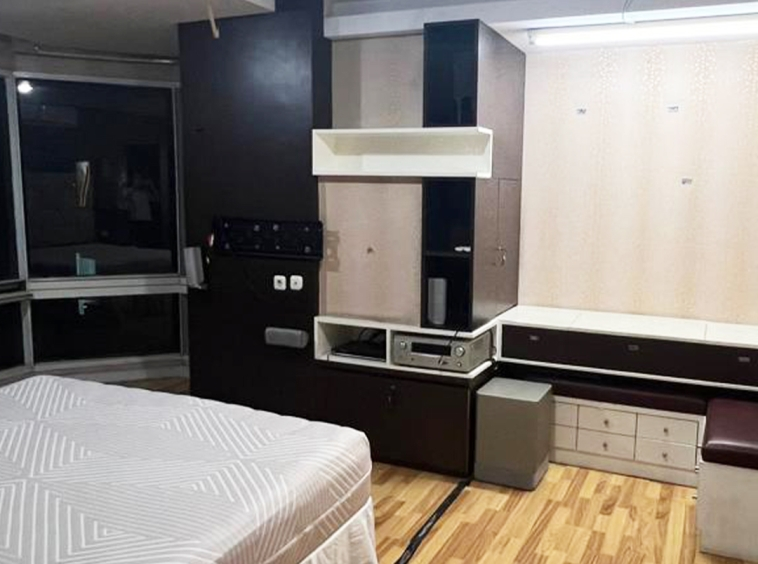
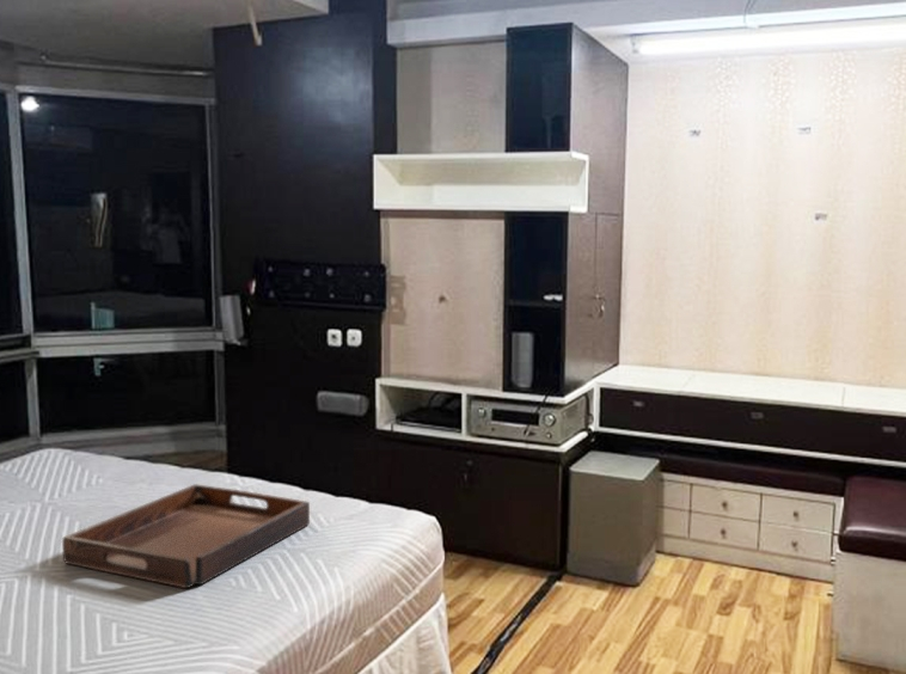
+ serving tray (194, 529)
